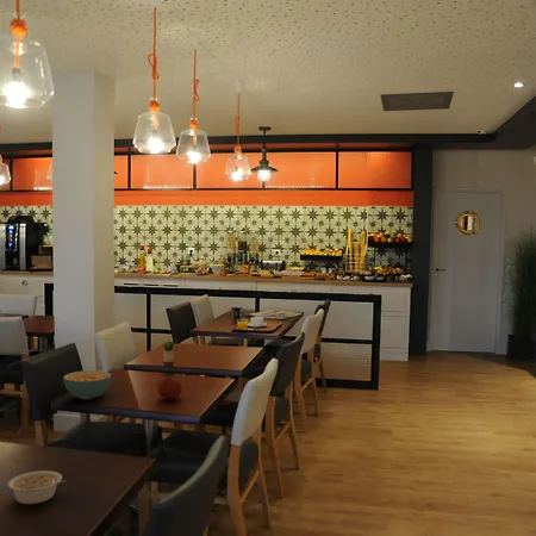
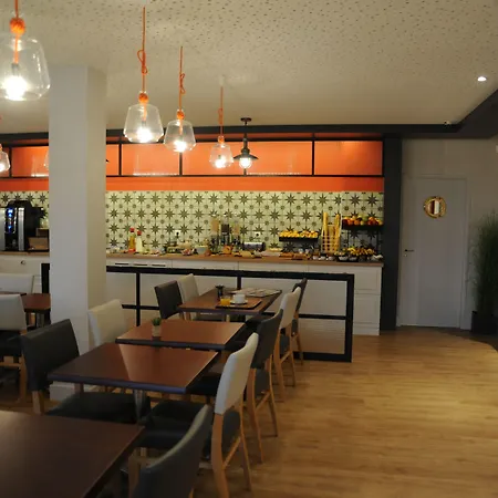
- legume (37, 486)
- ceiling vent (416, 101)
- fruit (169, 387)
- cereal bowl (87, 386)
